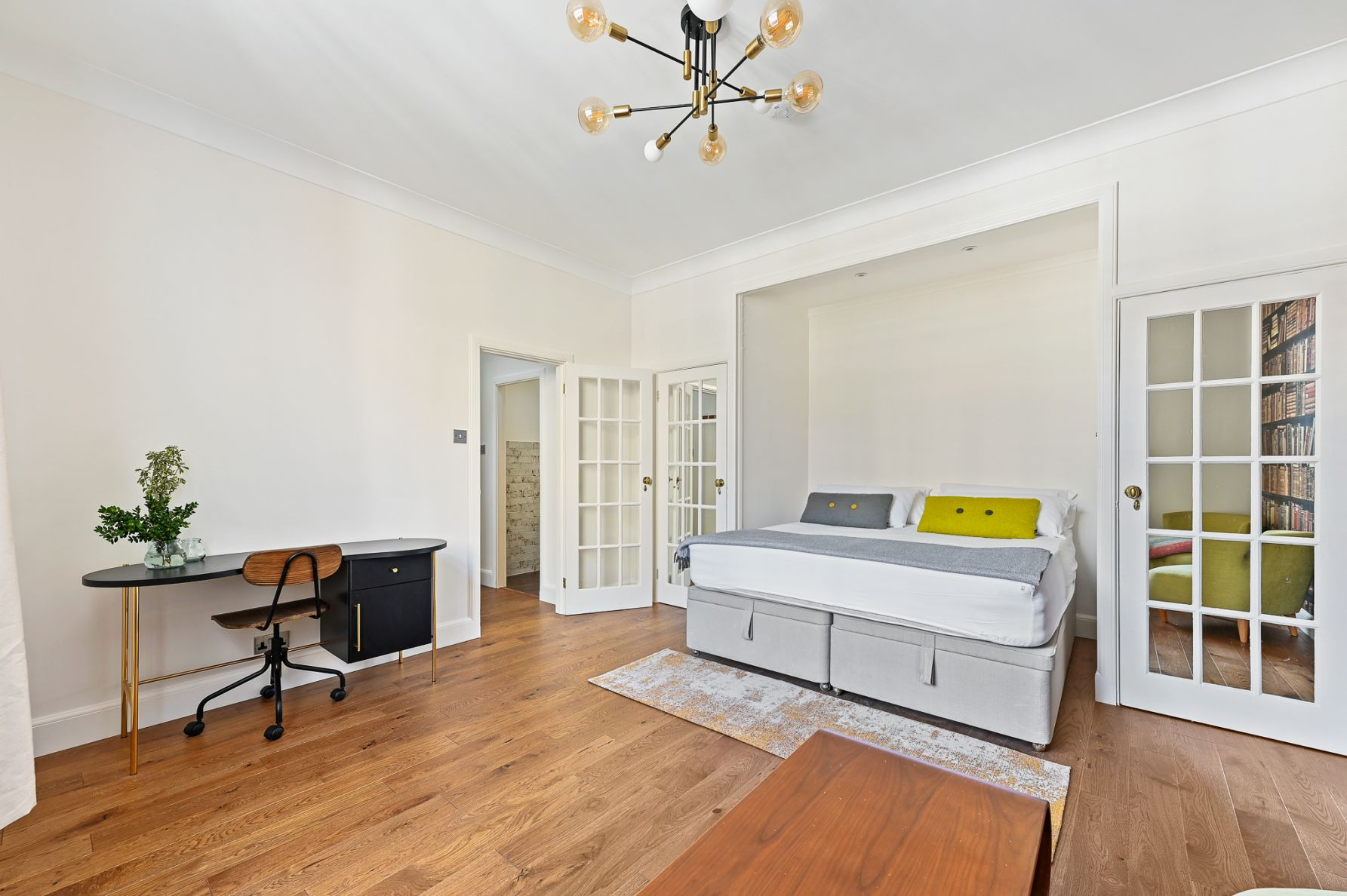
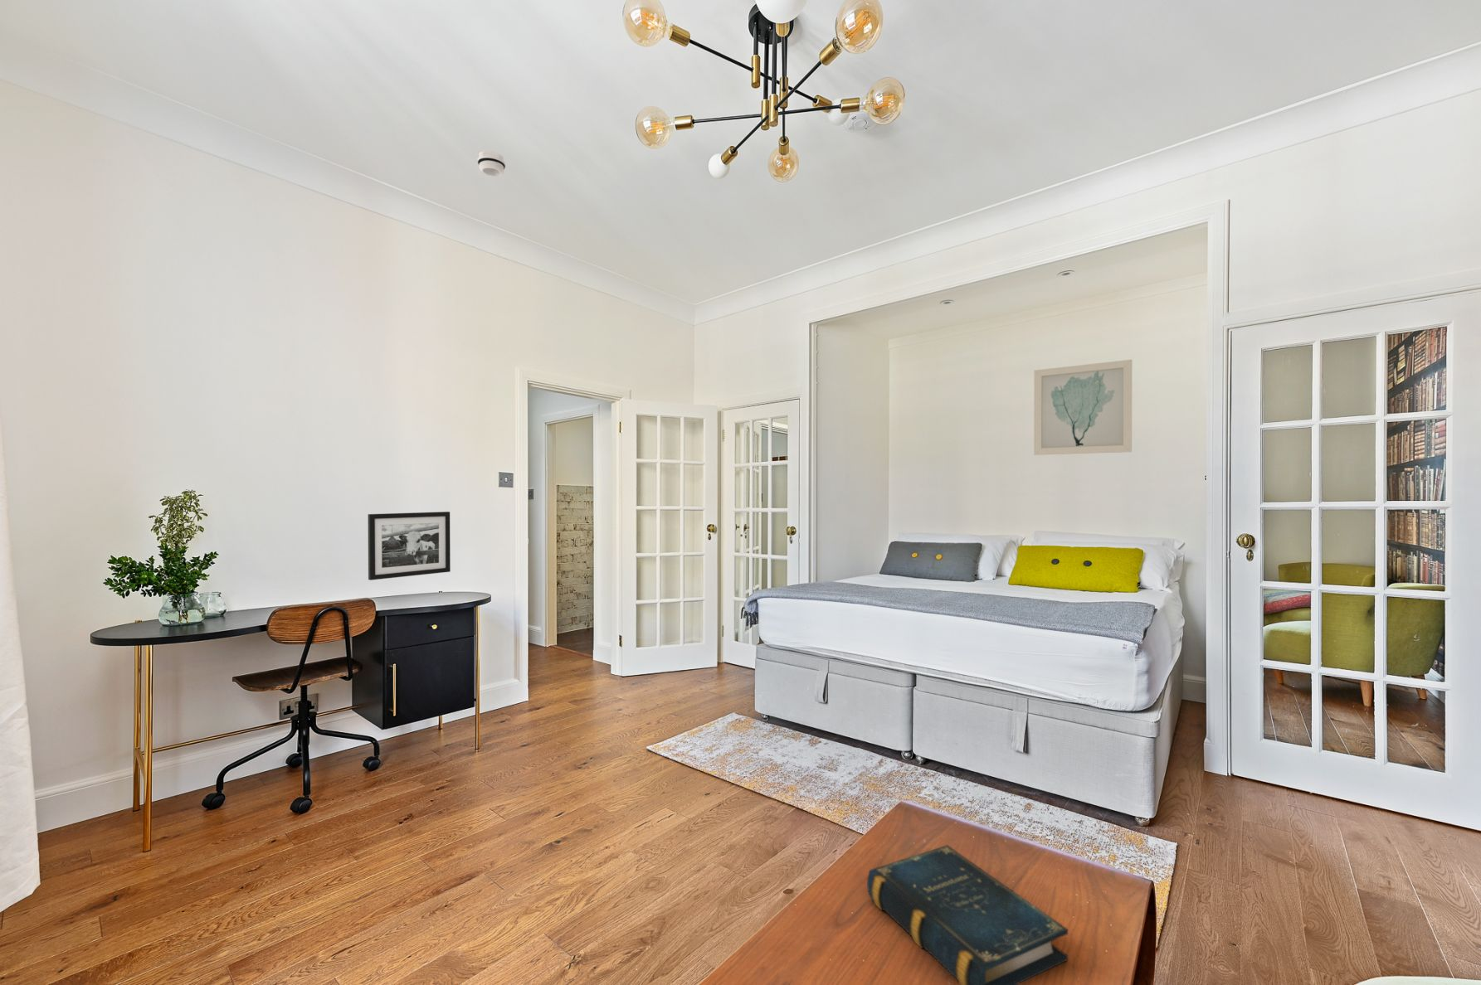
+ smoke detector (491, 164)
+ book (959, 912)
+ picture frame (411, 544)
+ wall art (1081, 409)
